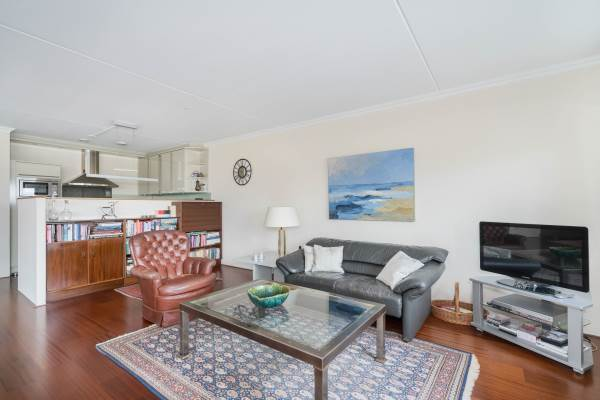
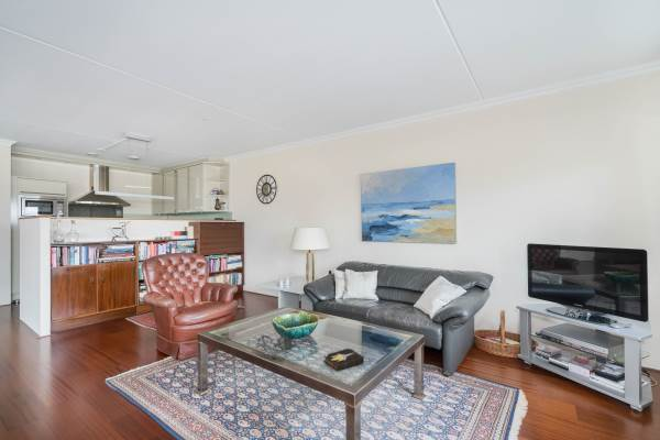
+ hardback book (343, 359)
